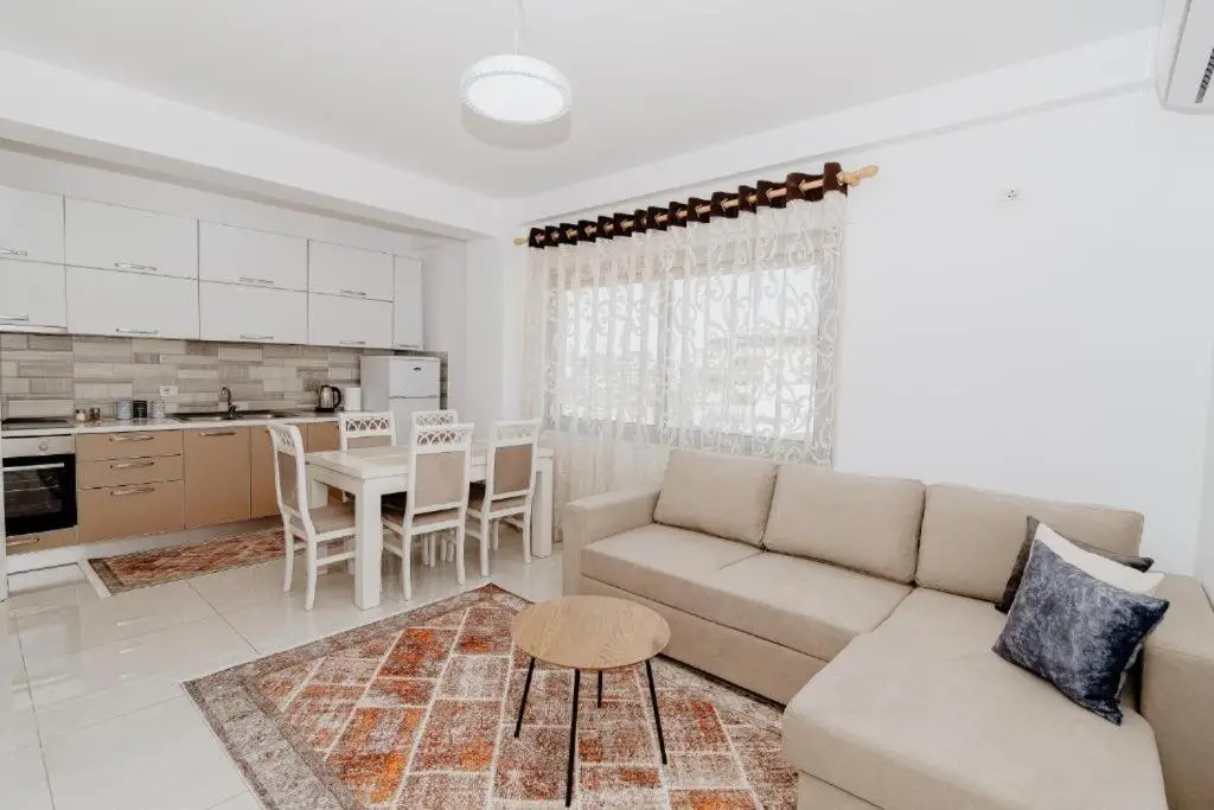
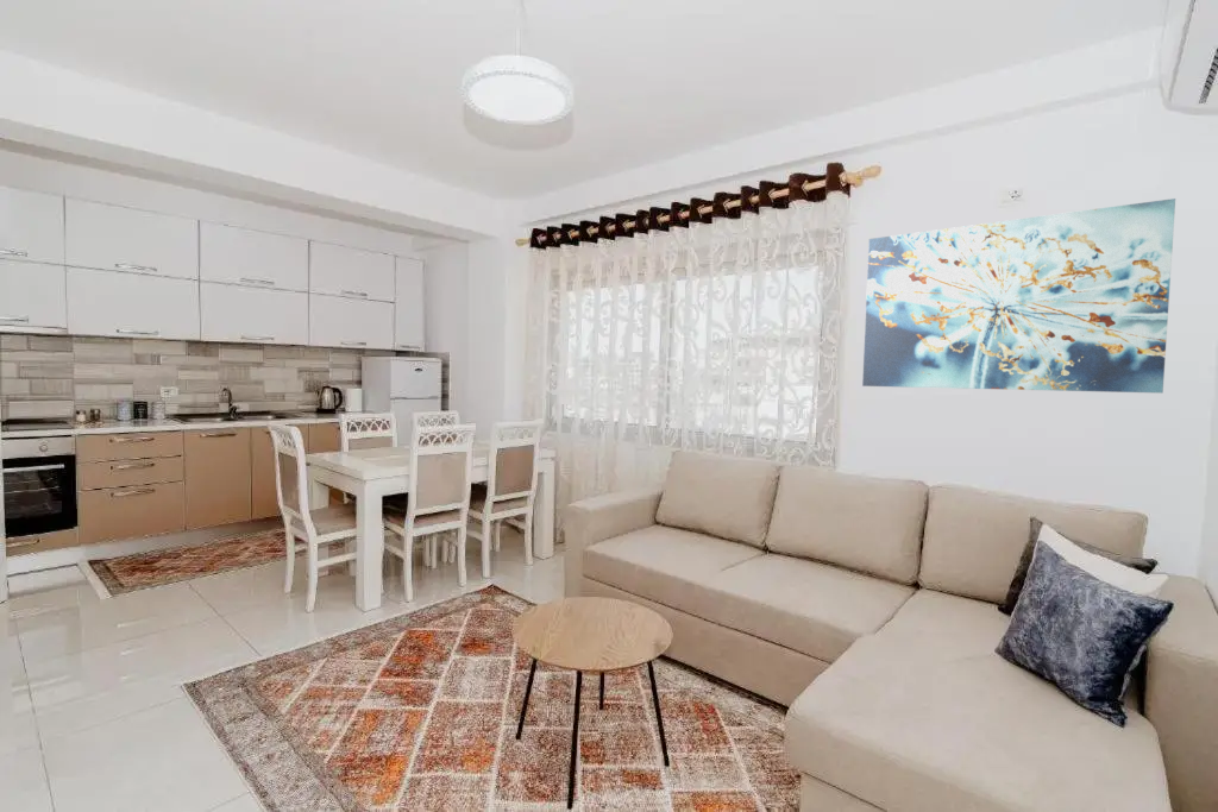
+ wall art (997, 306)
